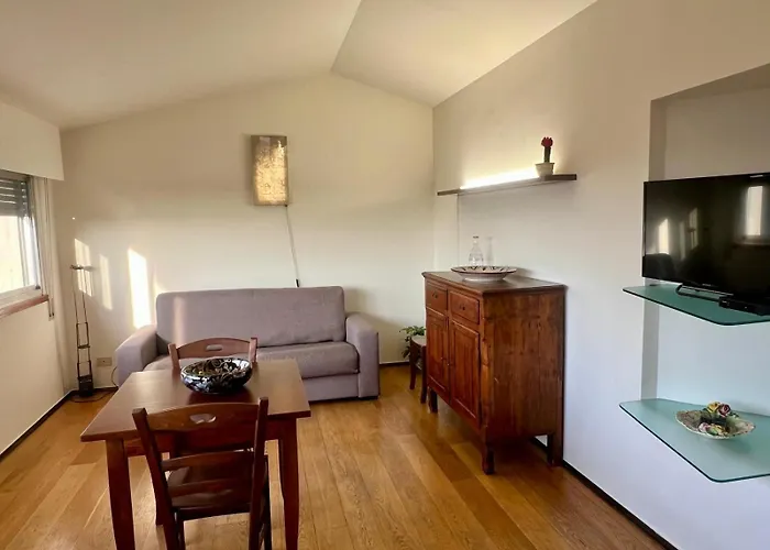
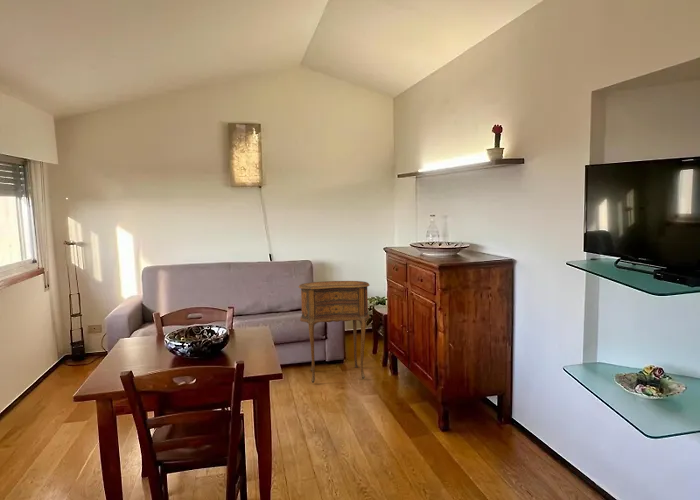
+ side table (335, 321)
